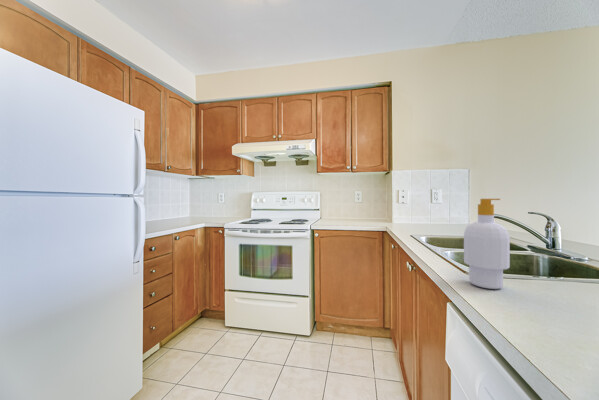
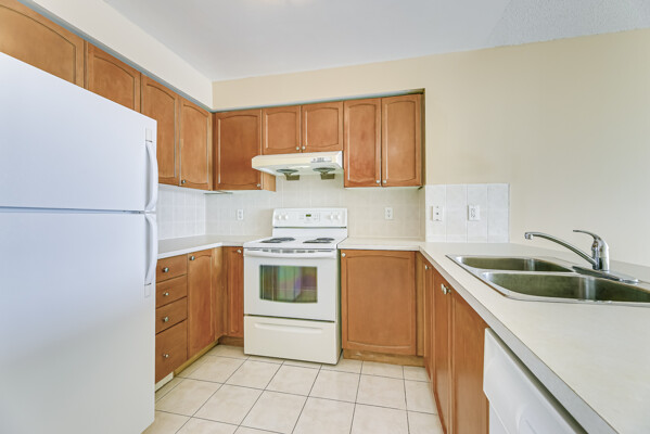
- soap bottle (485, 241)
